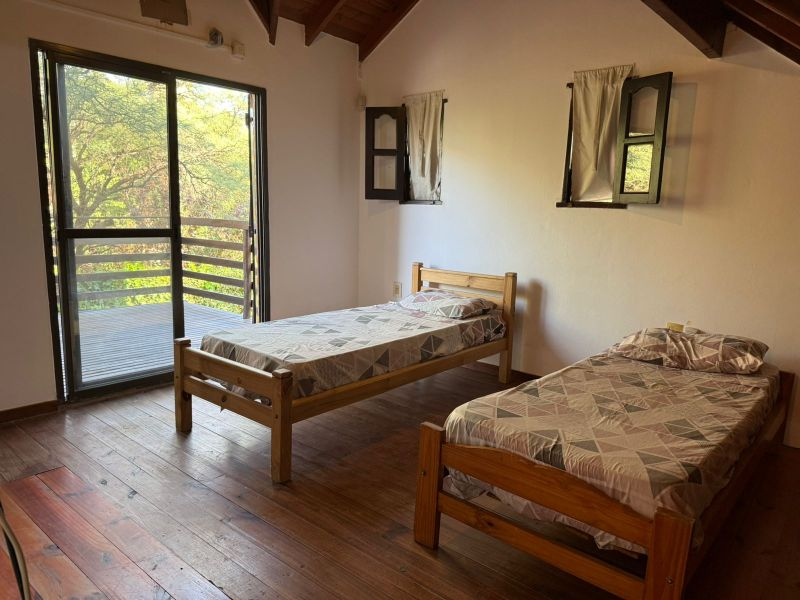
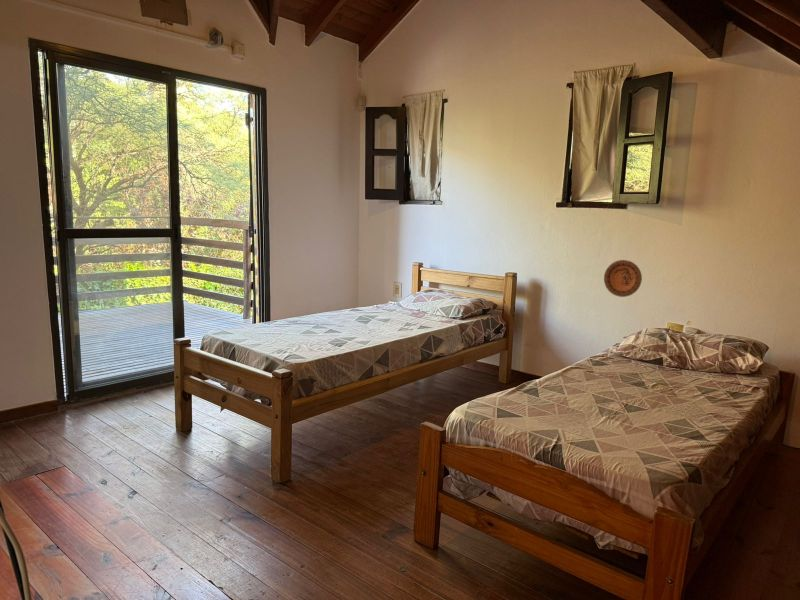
+ decorative plate (622, 278)
